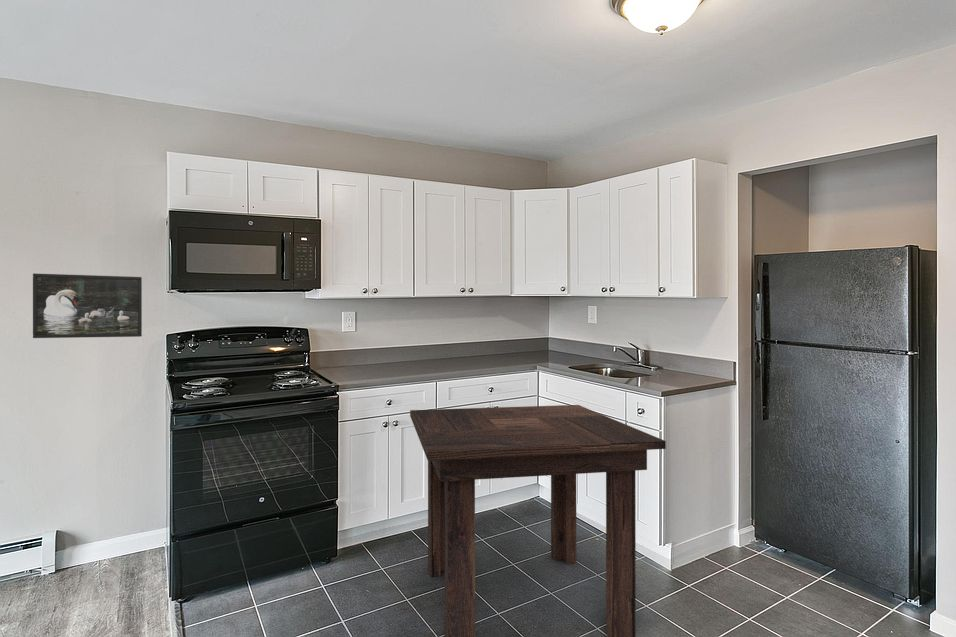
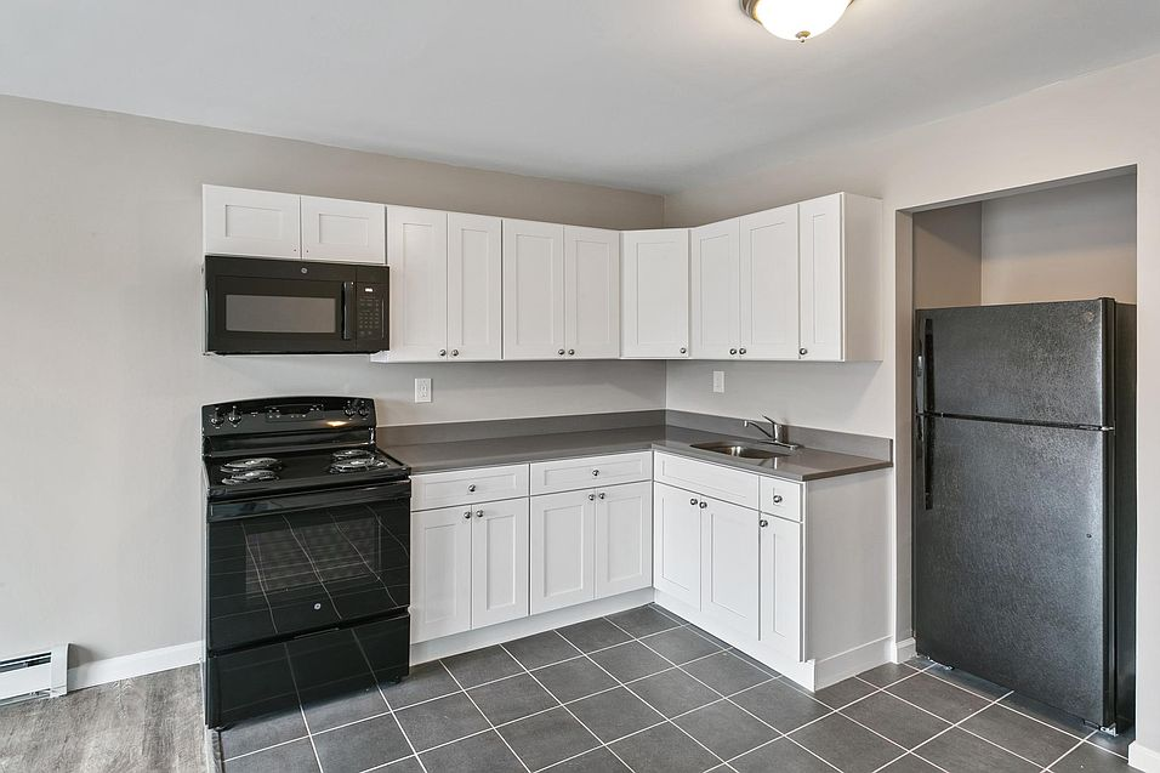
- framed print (89, 306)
- dining table (551, 511)
